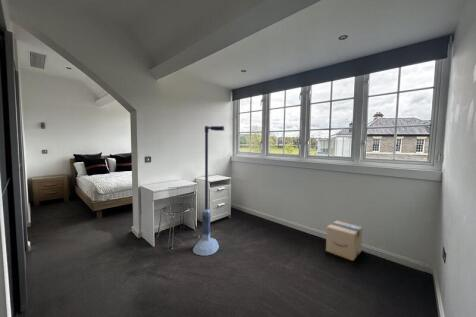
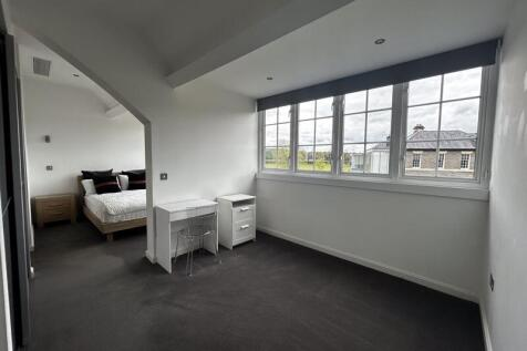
- floor lamp (207, 188)
- cardboard box (344, 239)
